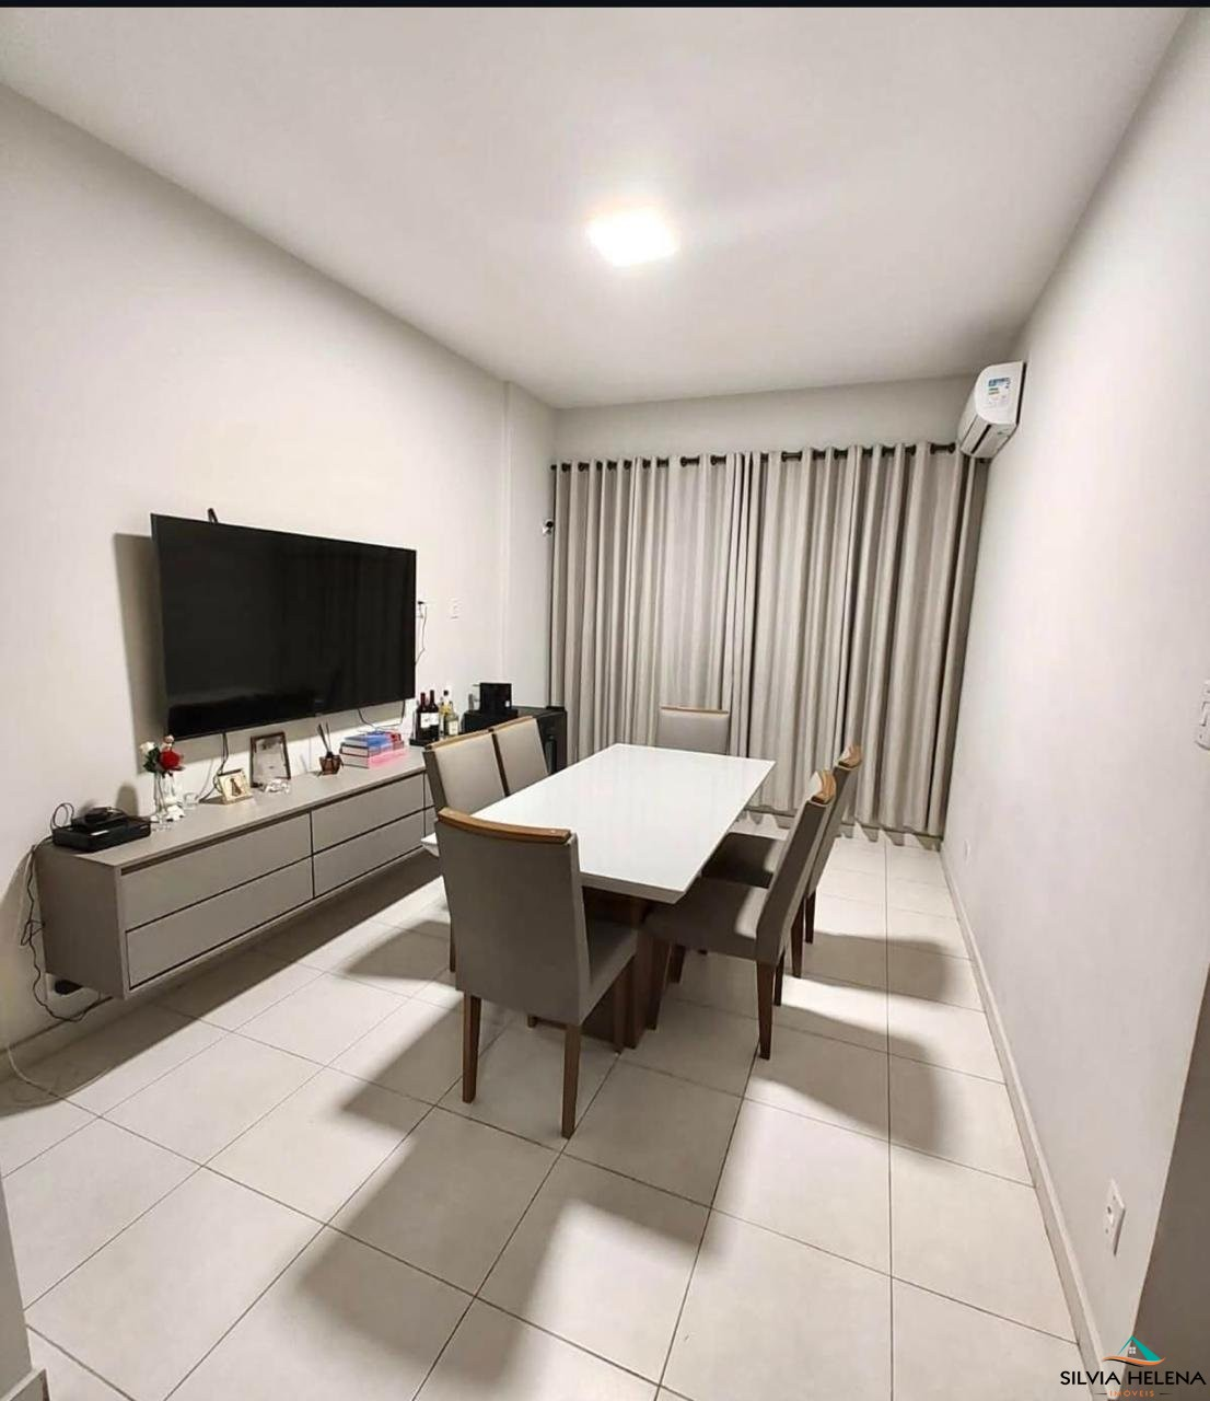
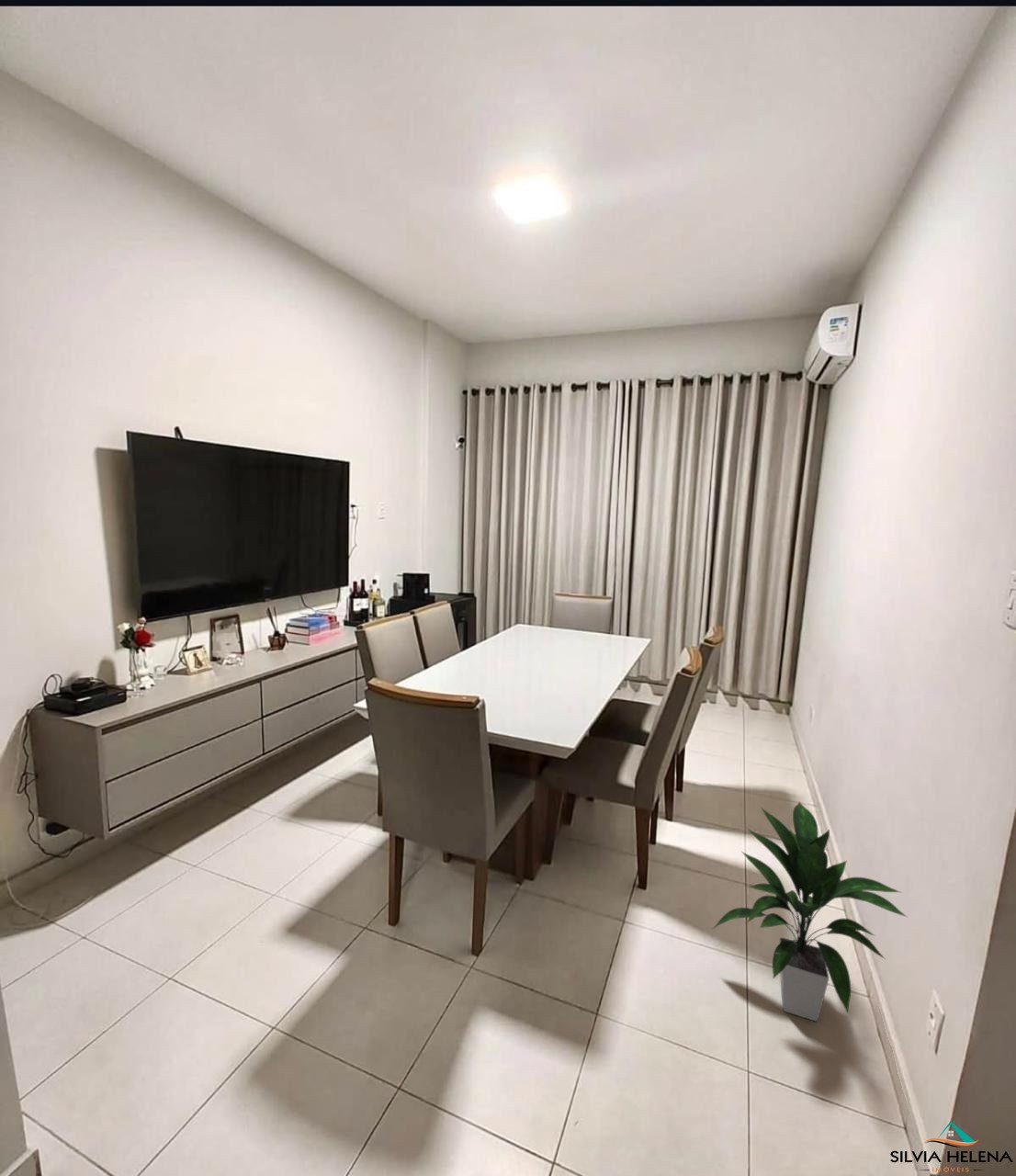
+ indoor plant (799, 909)
